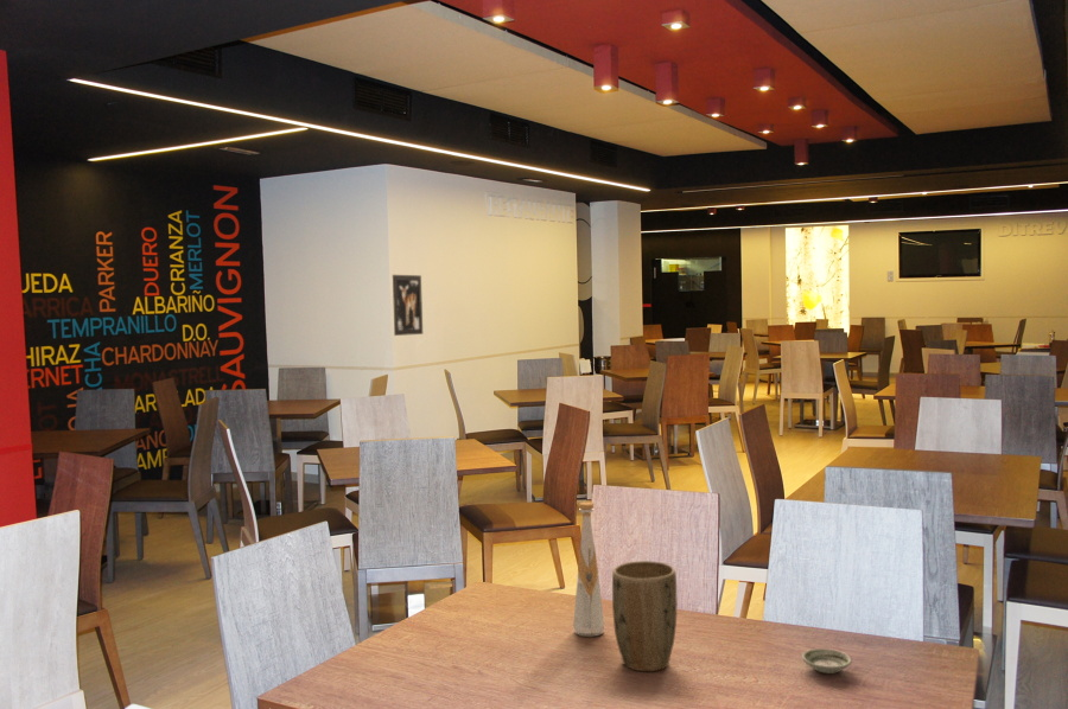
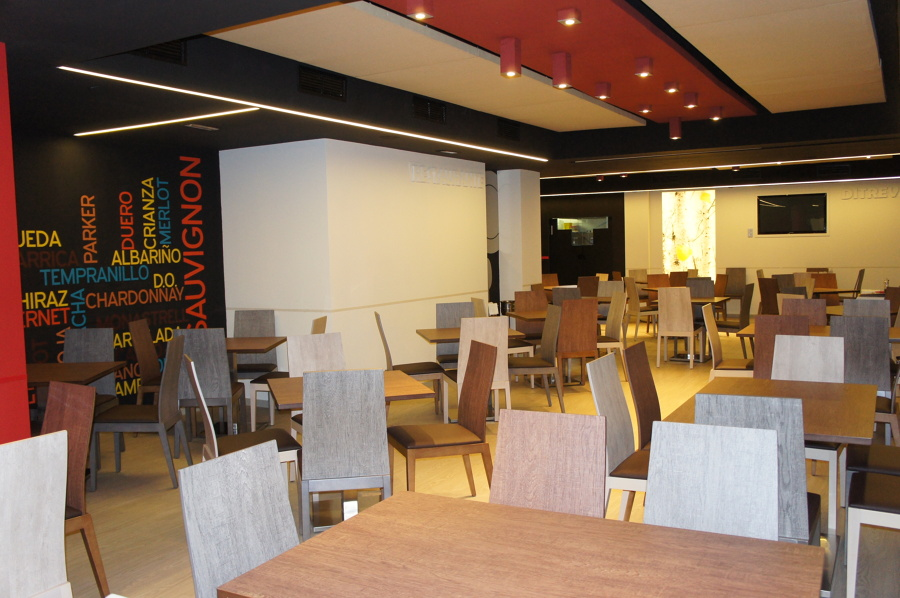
- saucer (826, 663)
- bottle (587, 567)
- wall art (407, 305)
- plant pot (644, 615)
